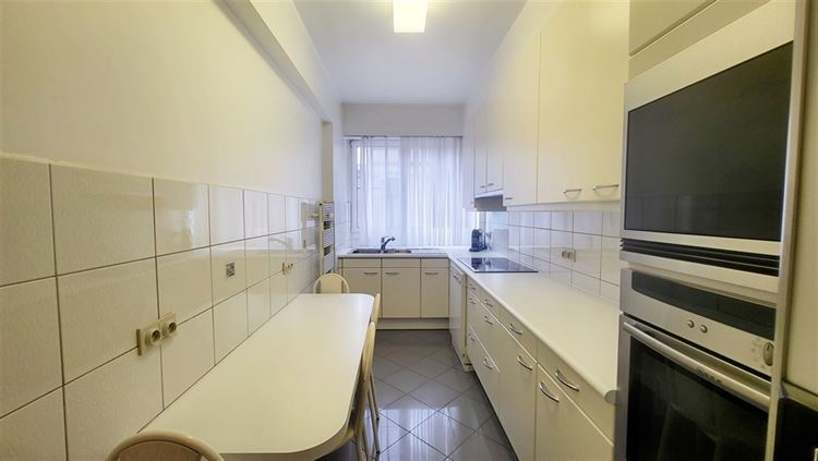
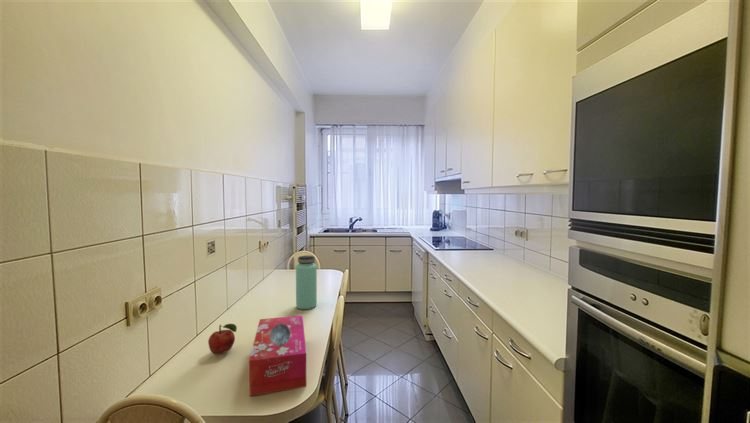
+ fruit (223, 338)
+ bottle (306, 281)
+ tissue box (280, 349)
